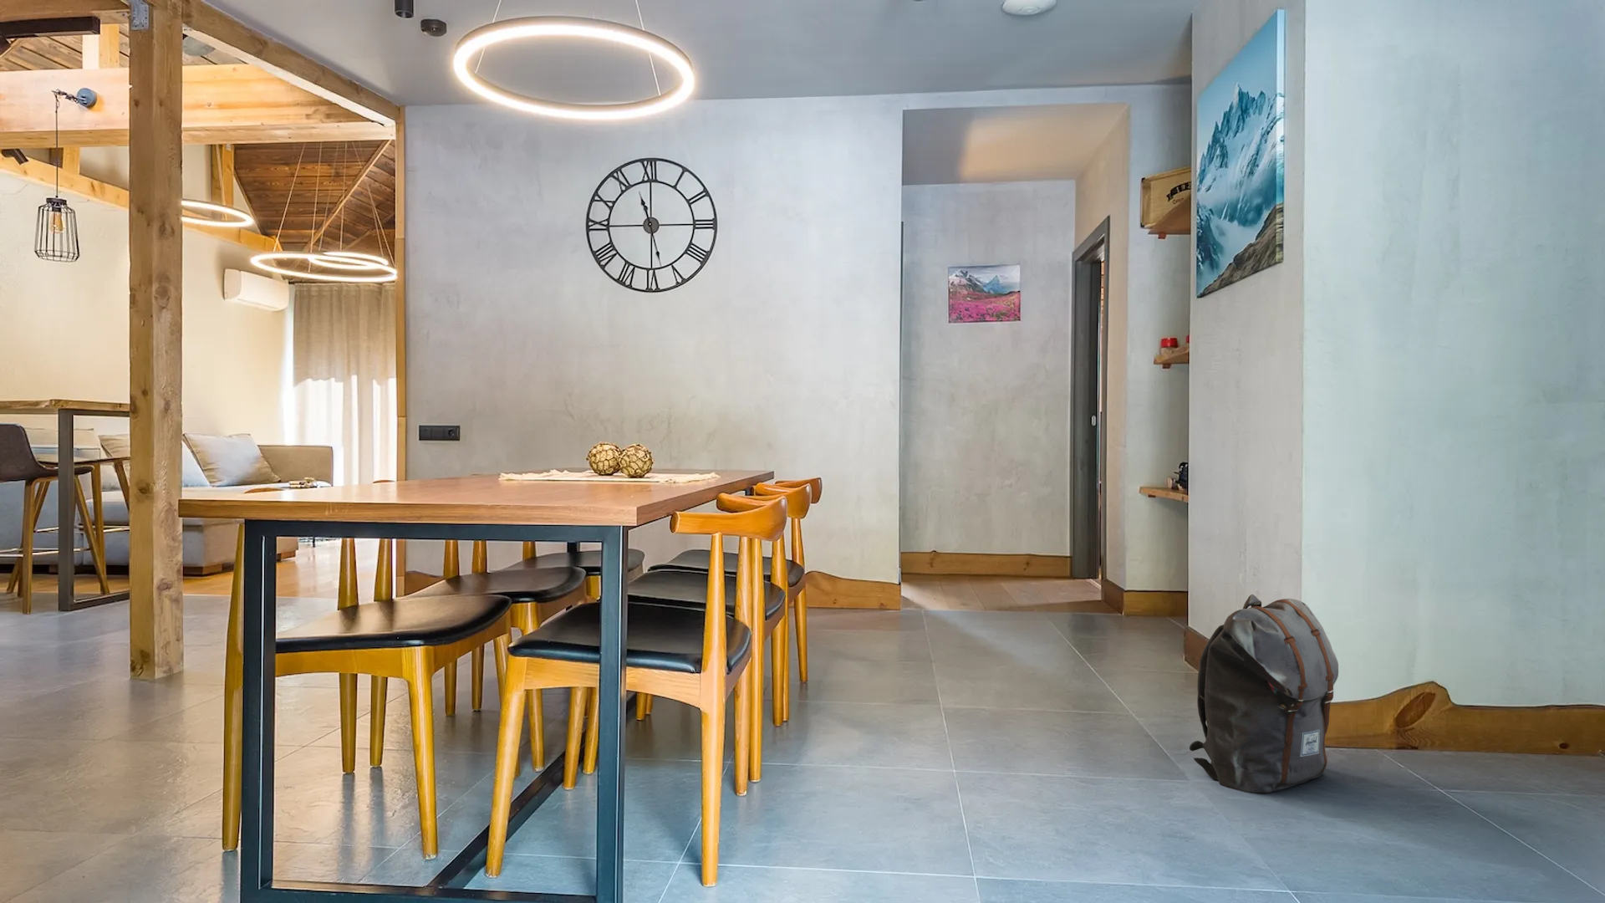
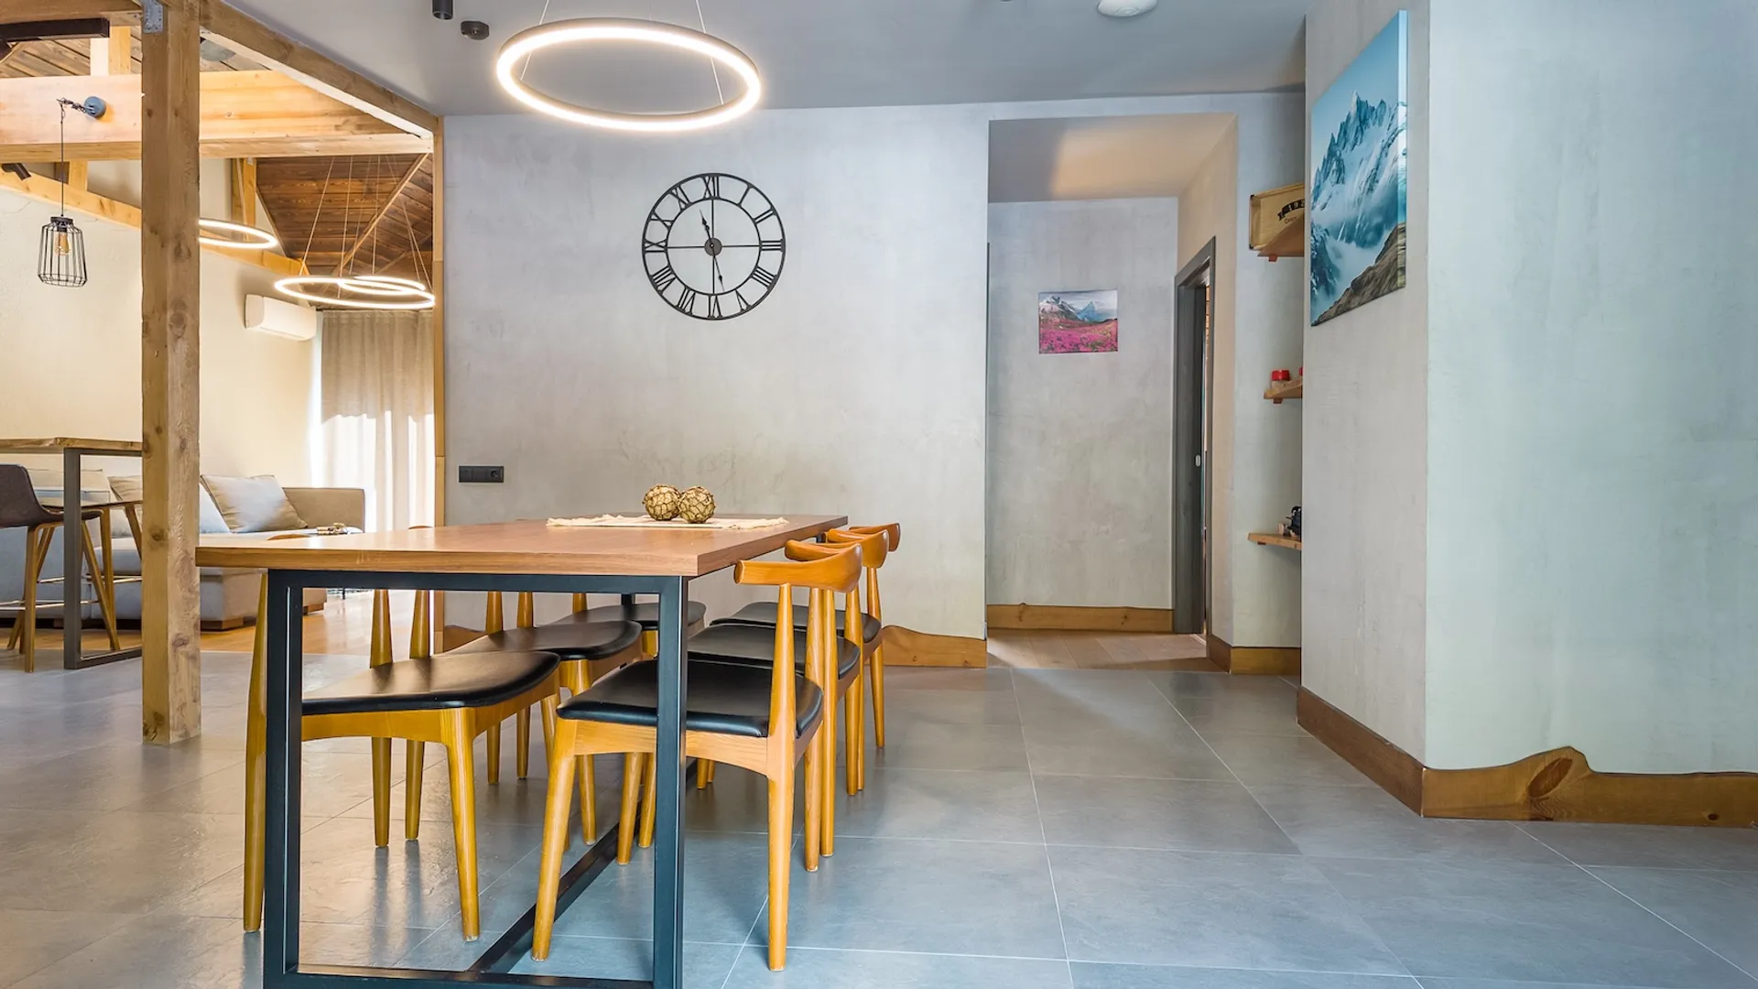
- backpack (1261, 685)
